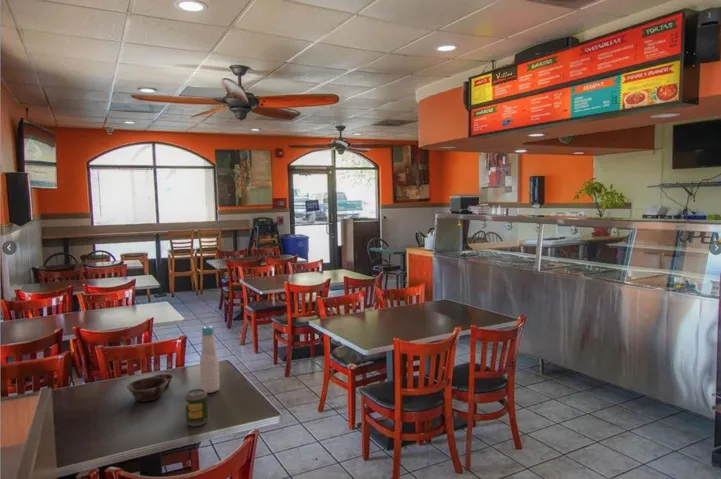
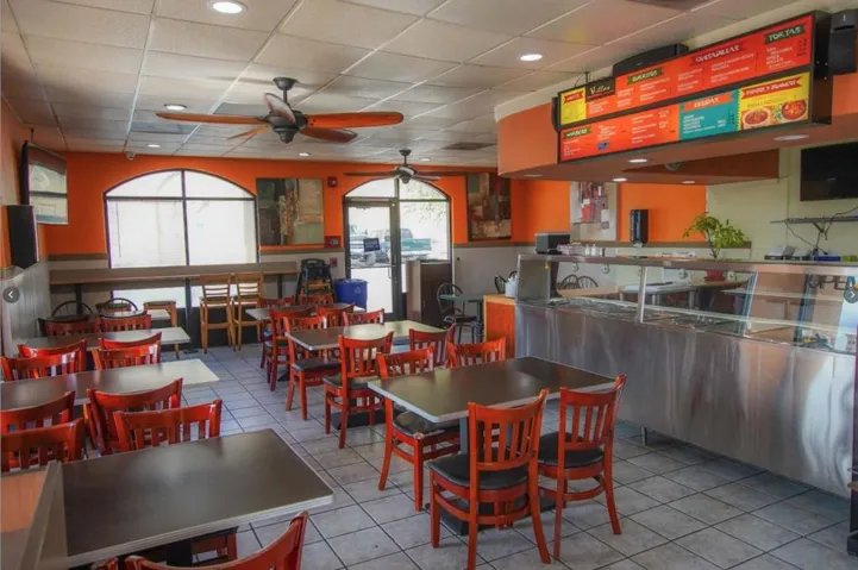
- soda can (196, 407)
- bowl (154, 386)
- bottle (209, 358)
